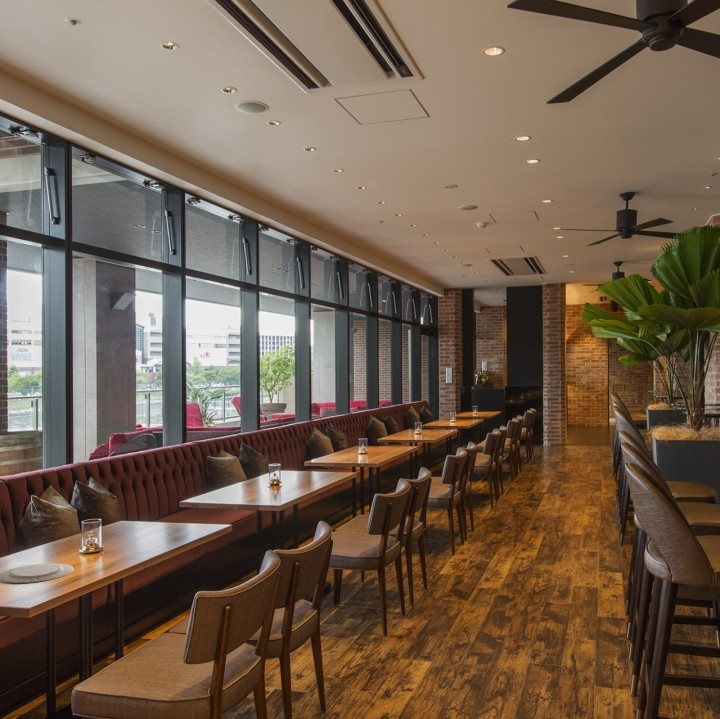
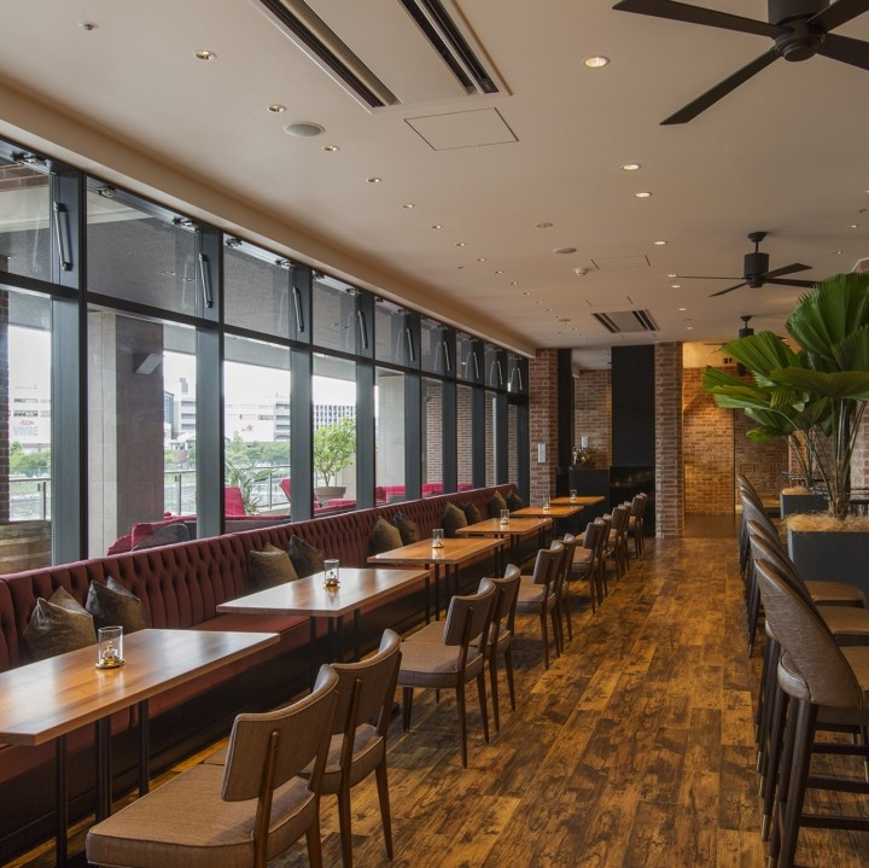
- chinaware (36, 571)
